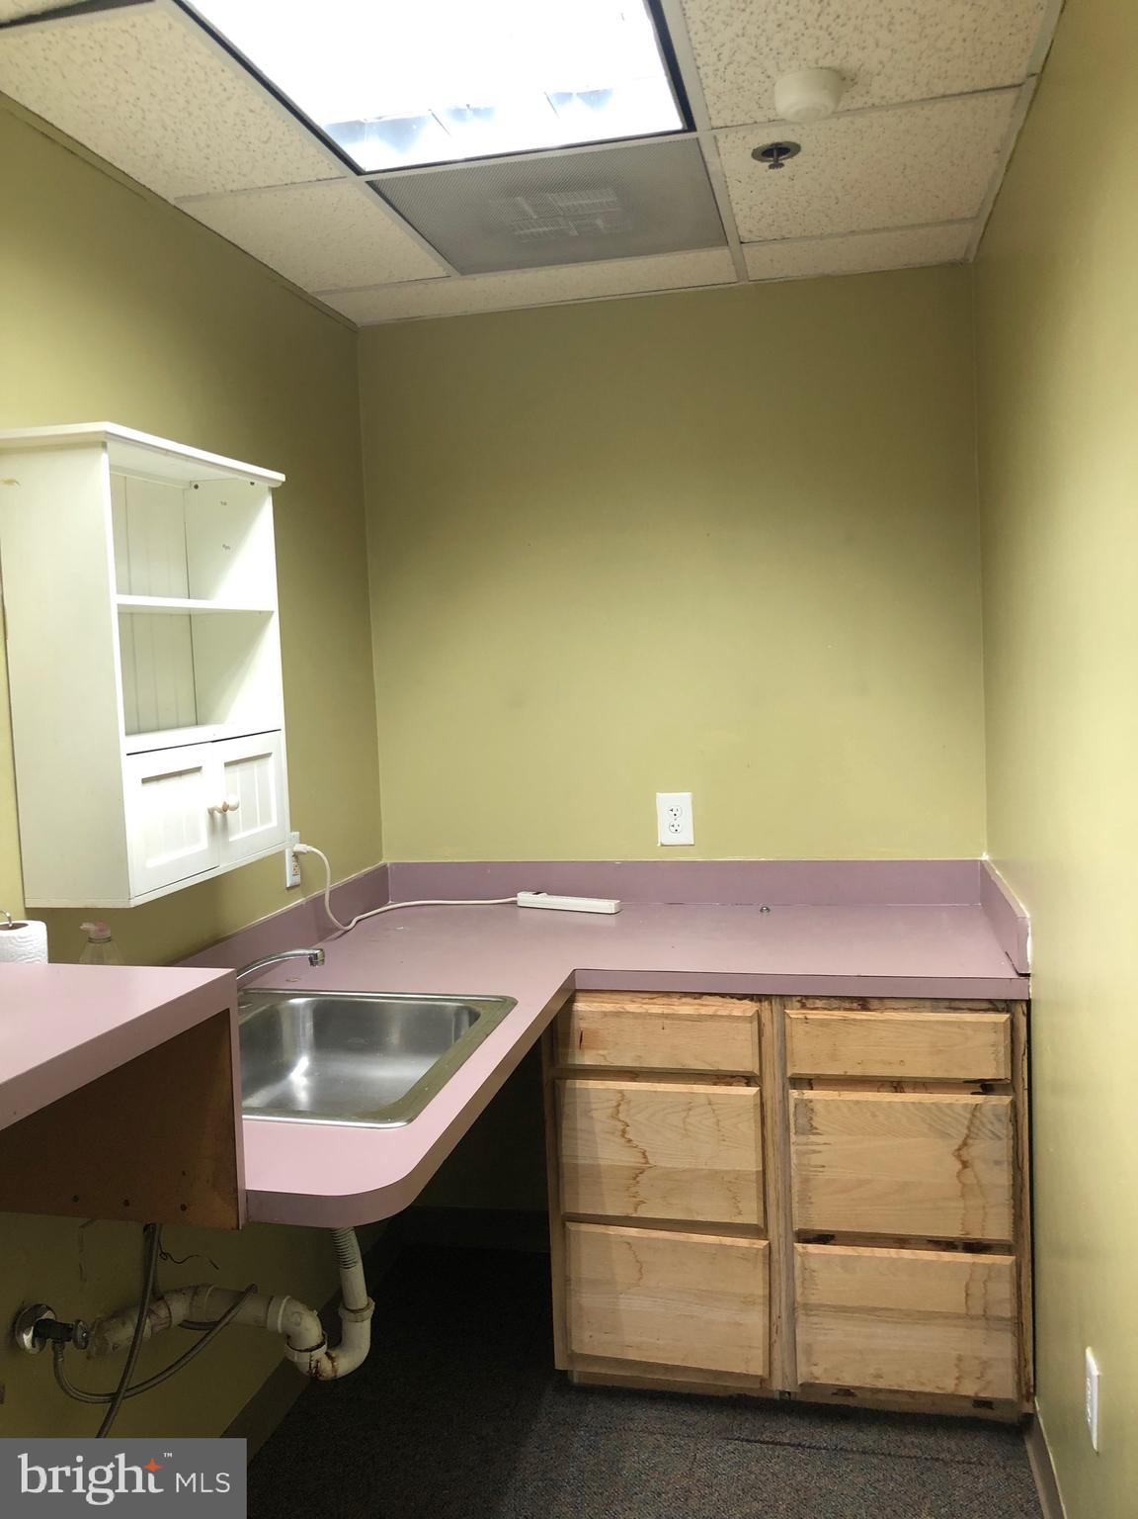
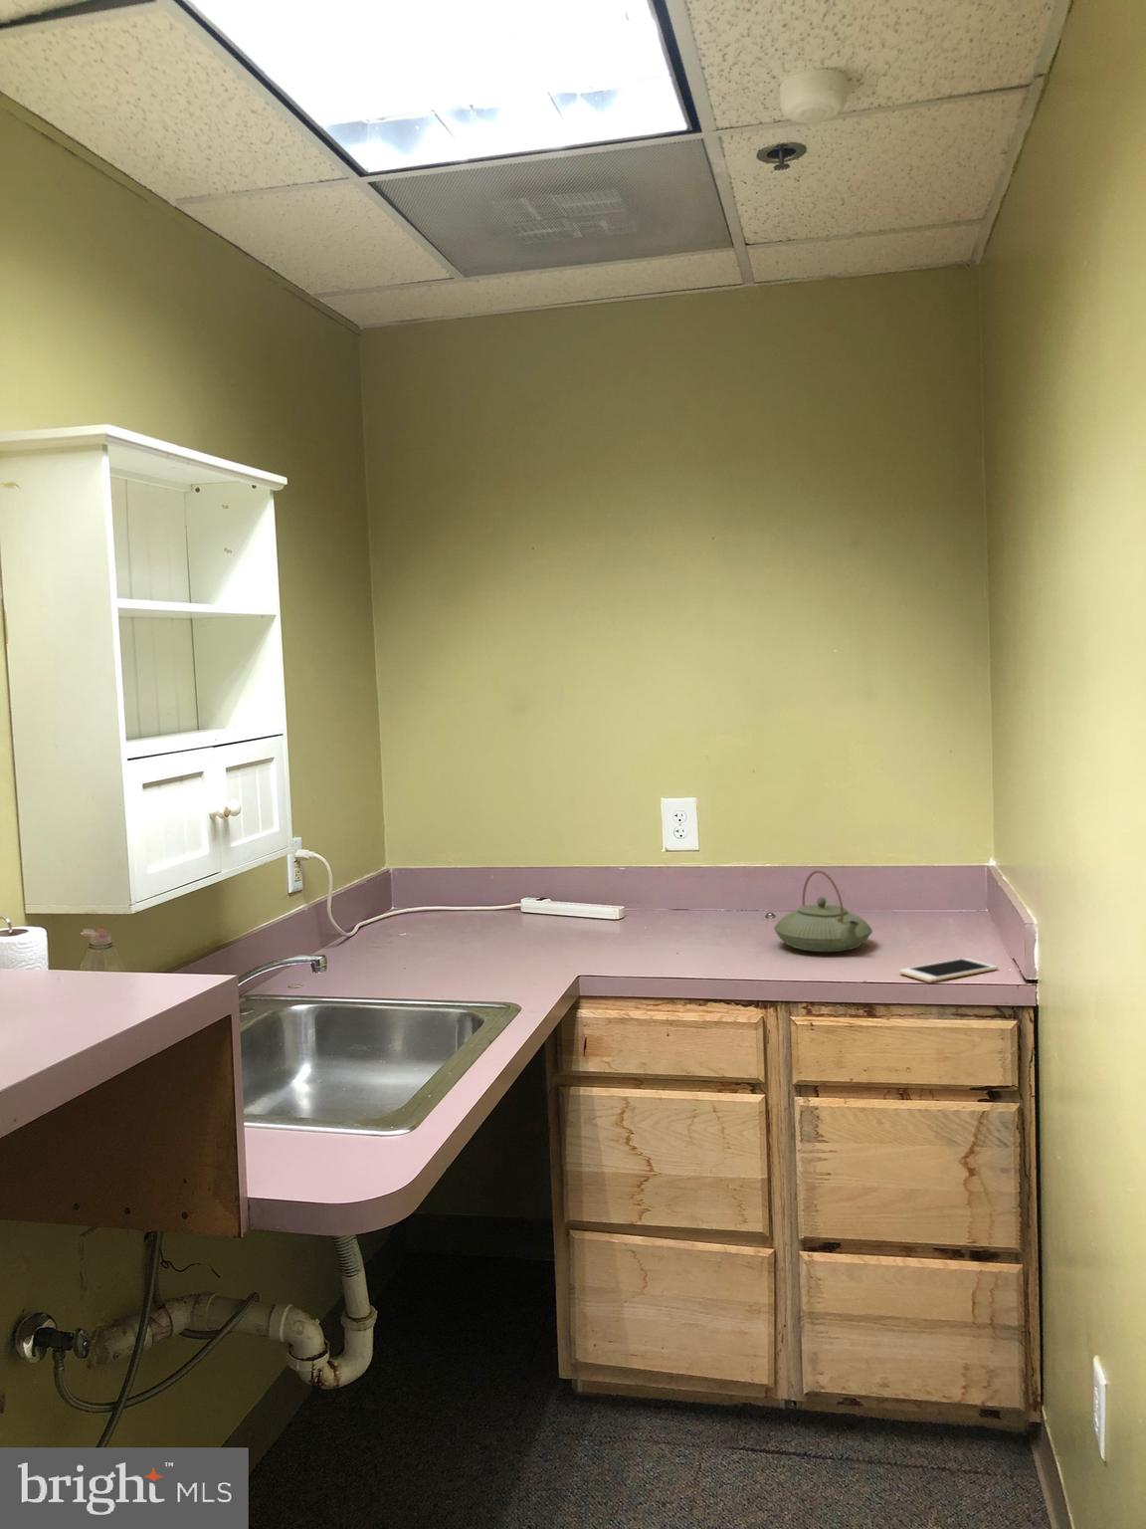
+ cell phone (949, 969)
+ teapot (825, 910)
